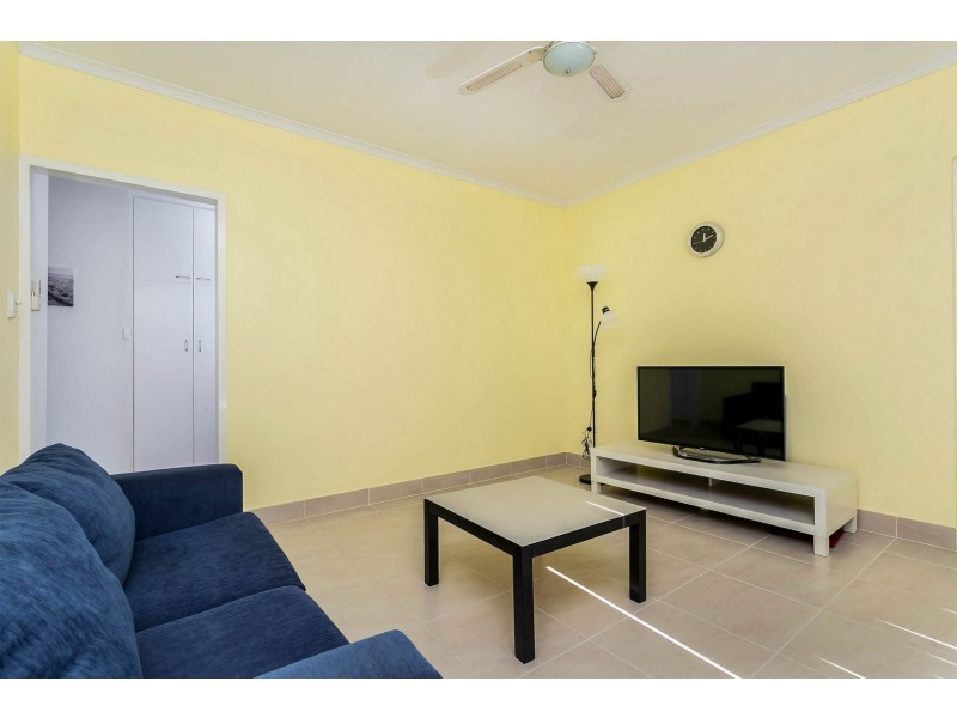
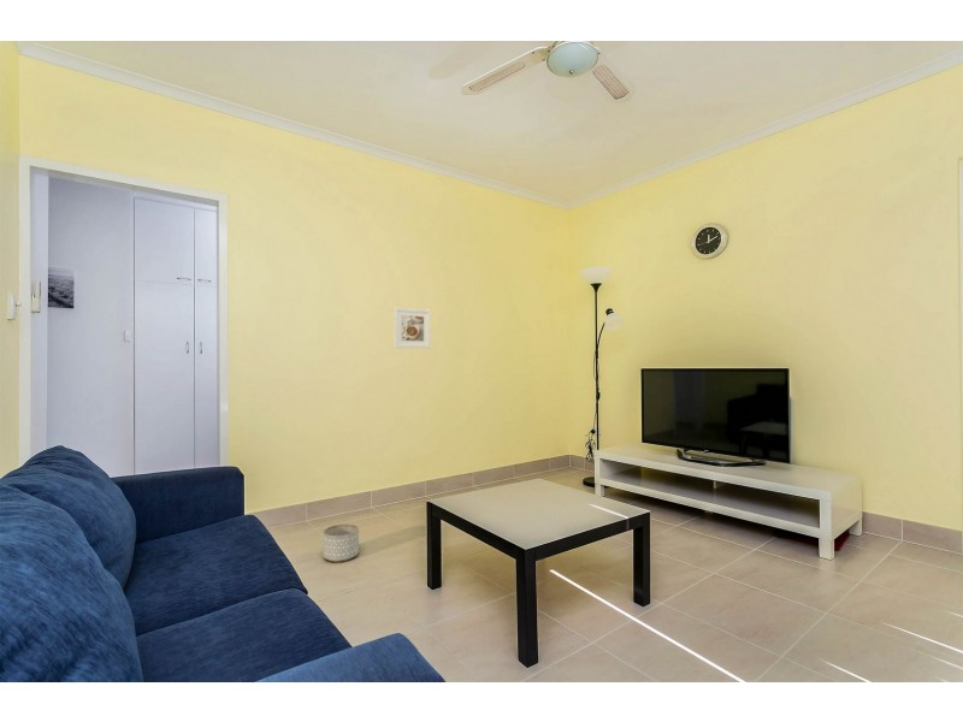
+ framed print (412, 329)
+ planter (341, 543)
